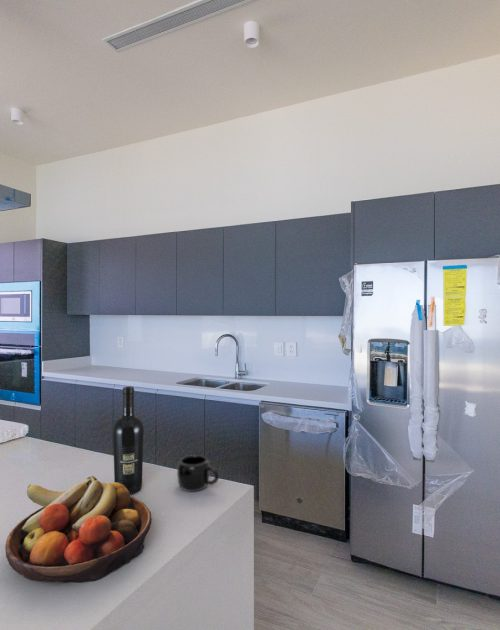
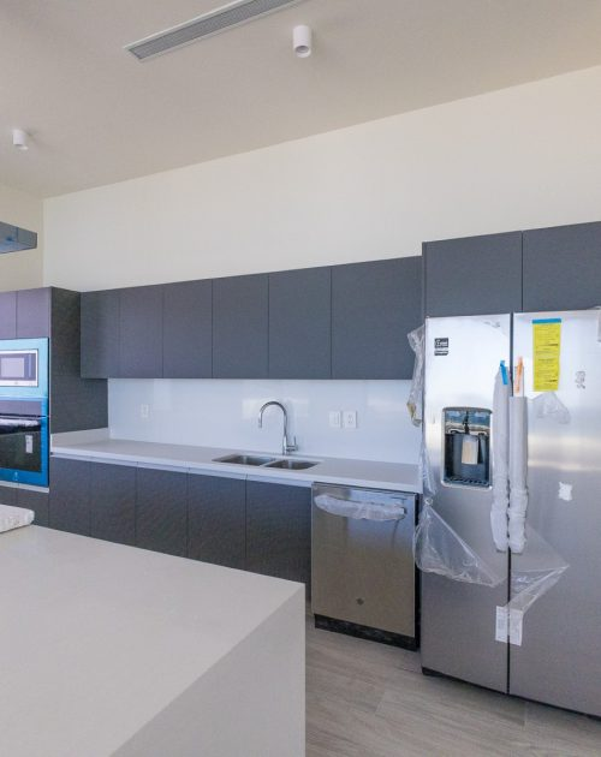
- fruit bowl (81, 519)
- wine bottle (128, 438)
- mug (195, 474)
